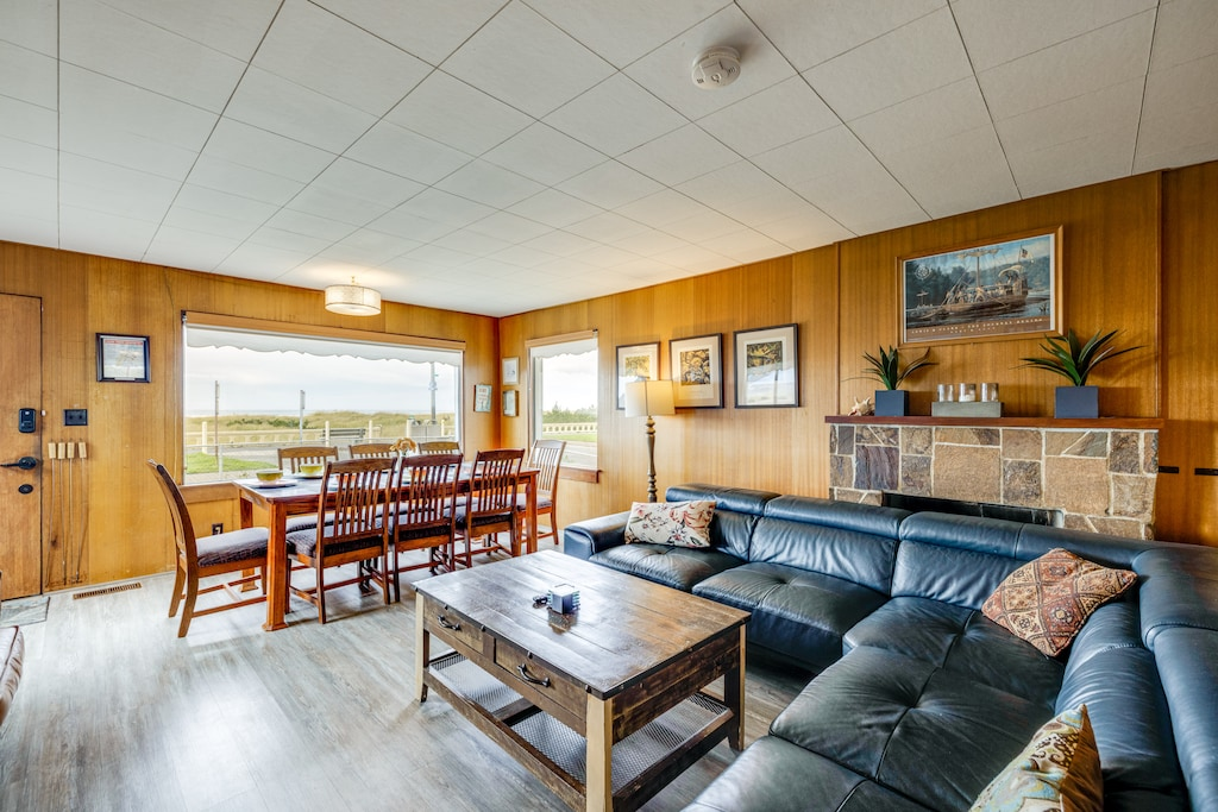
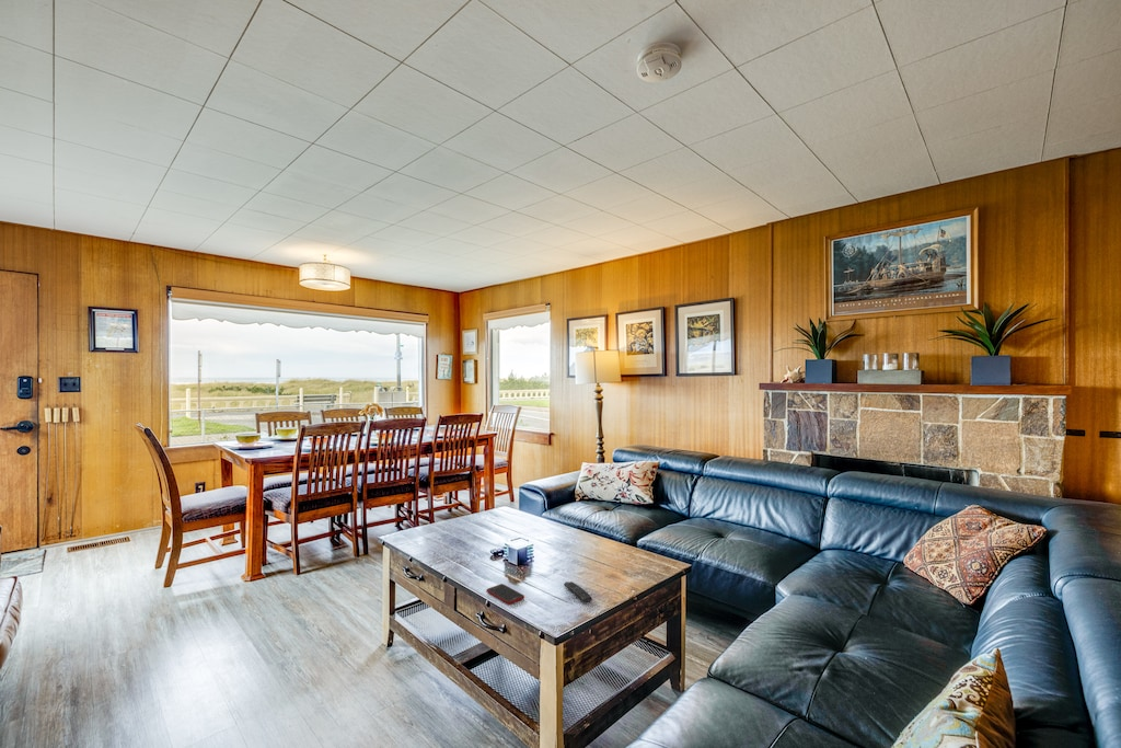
+ remote control (576, 590)
+ cell phone (505, 594)
